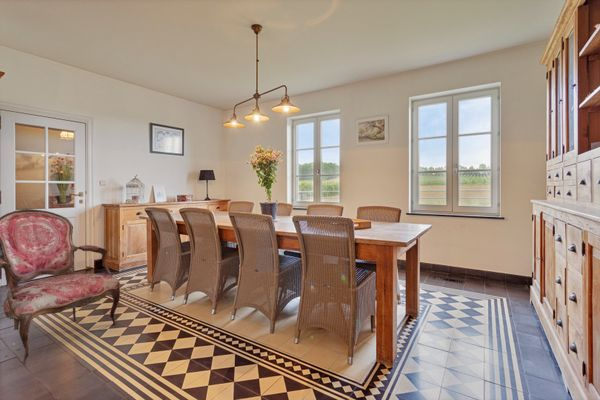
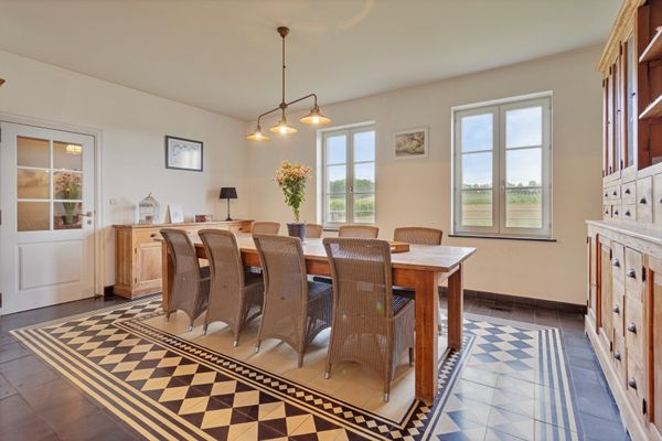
- armchair (61, 272)
